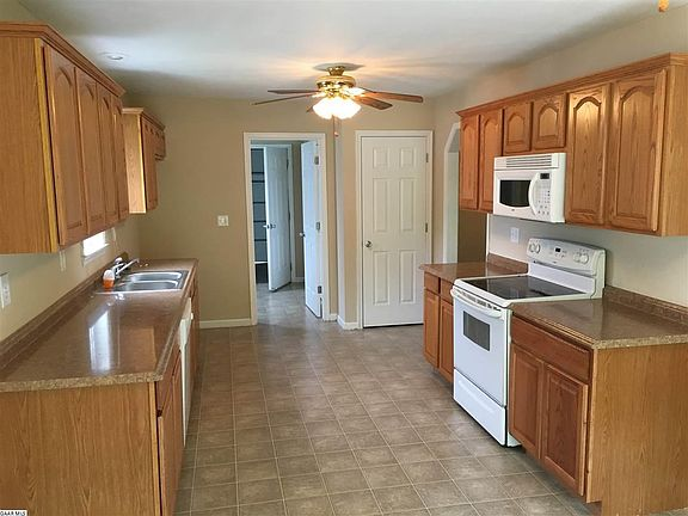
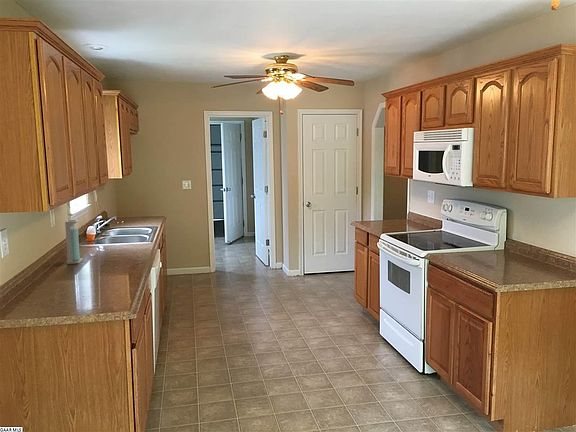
+ soap dispenser (74, 241)
